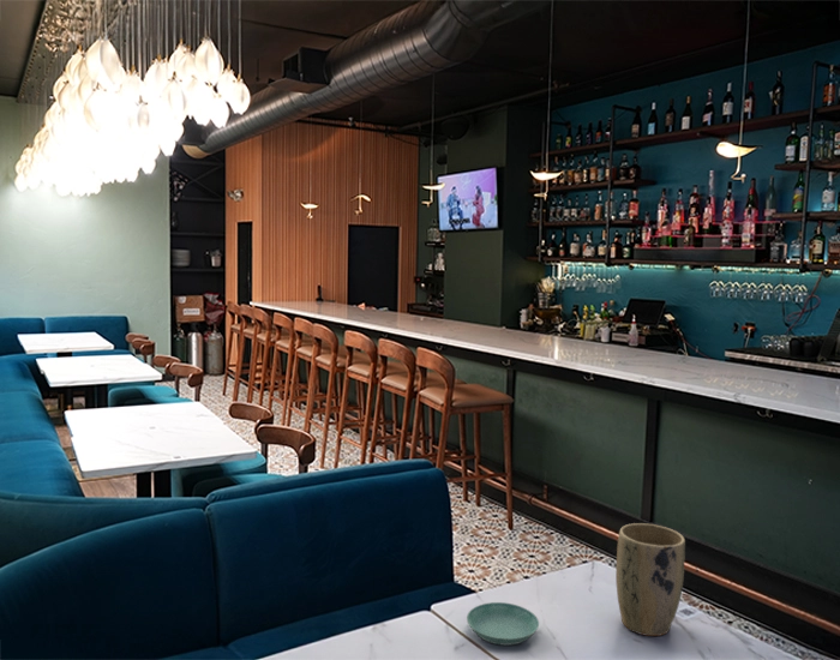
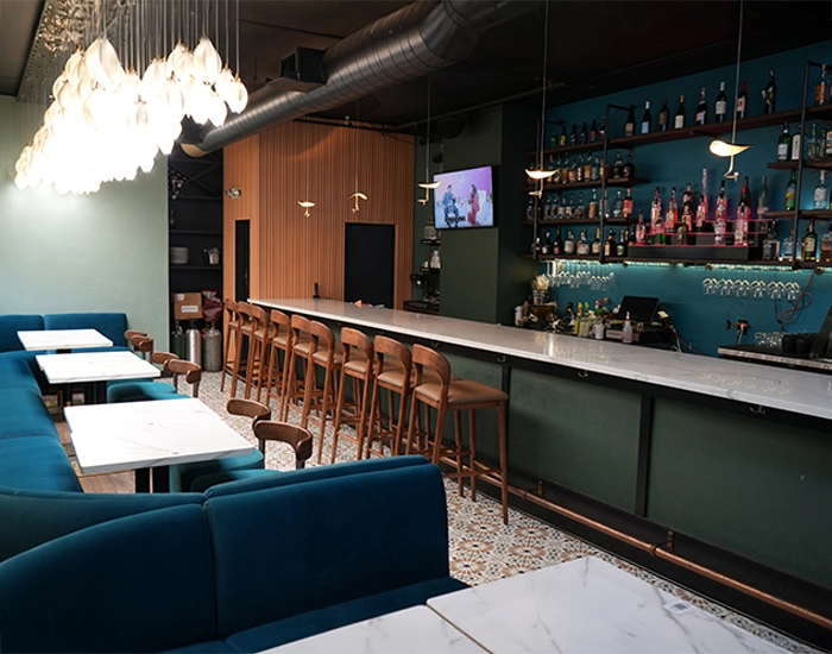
- saucer (502, 625)
- plant pot (648, 580)
